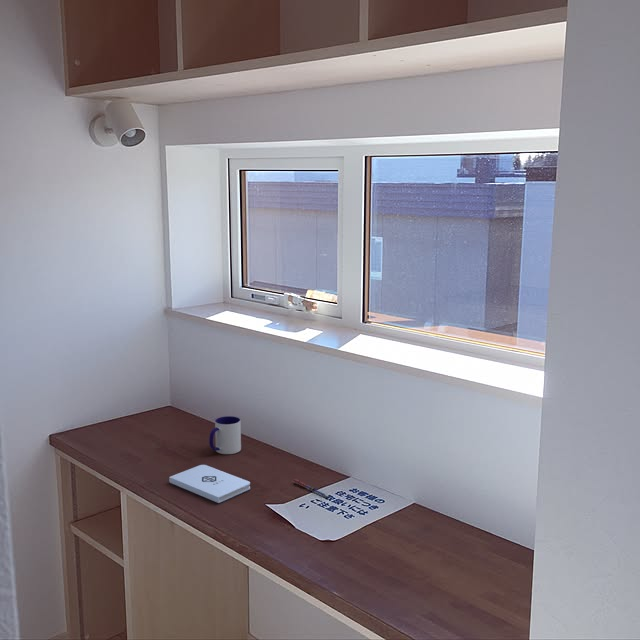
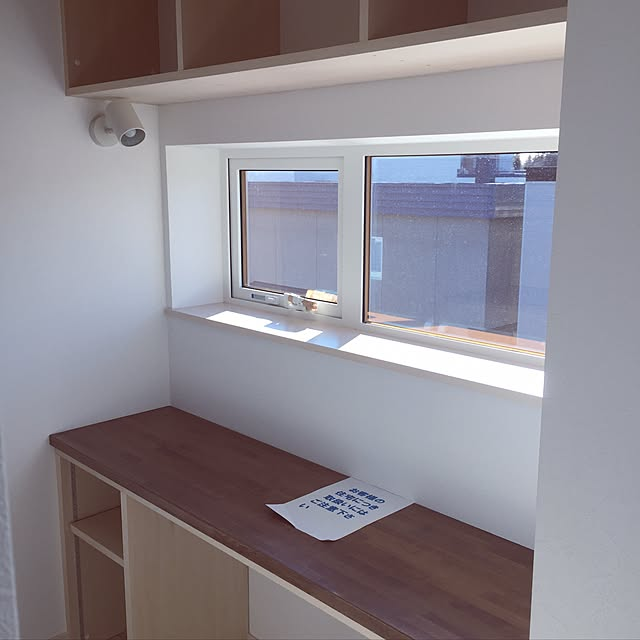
- mug (224, 436)
- notepad (210, 482)
- pen (310, 487)
